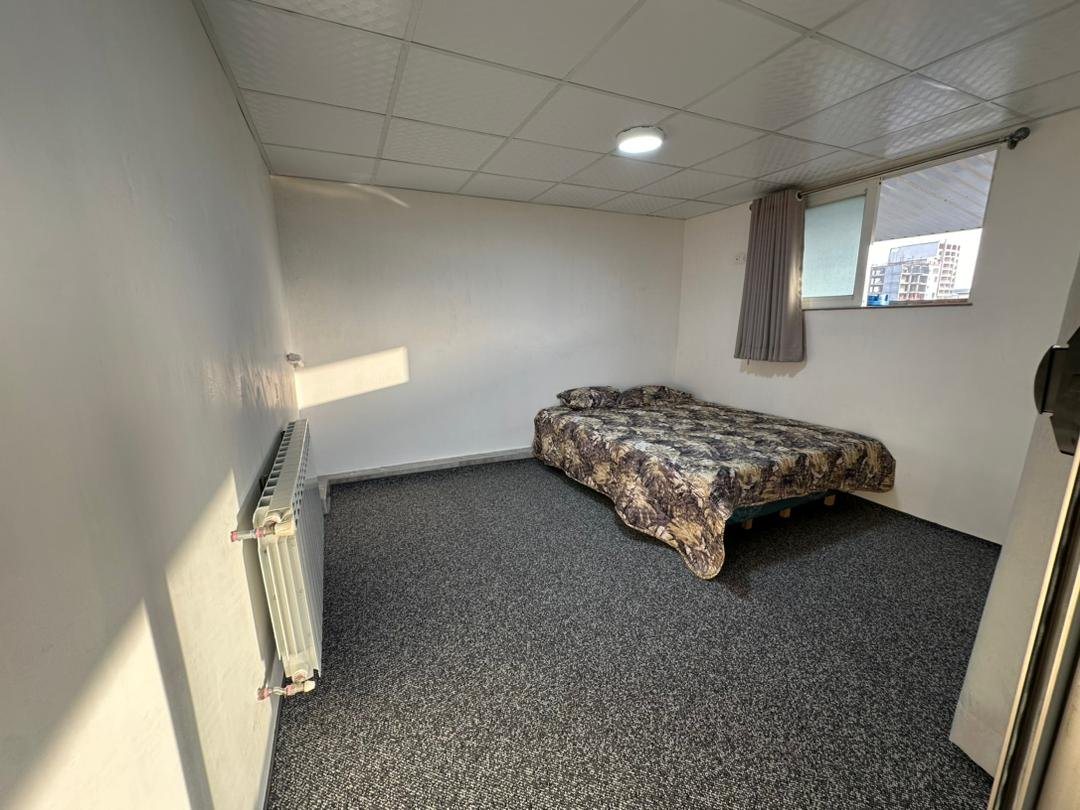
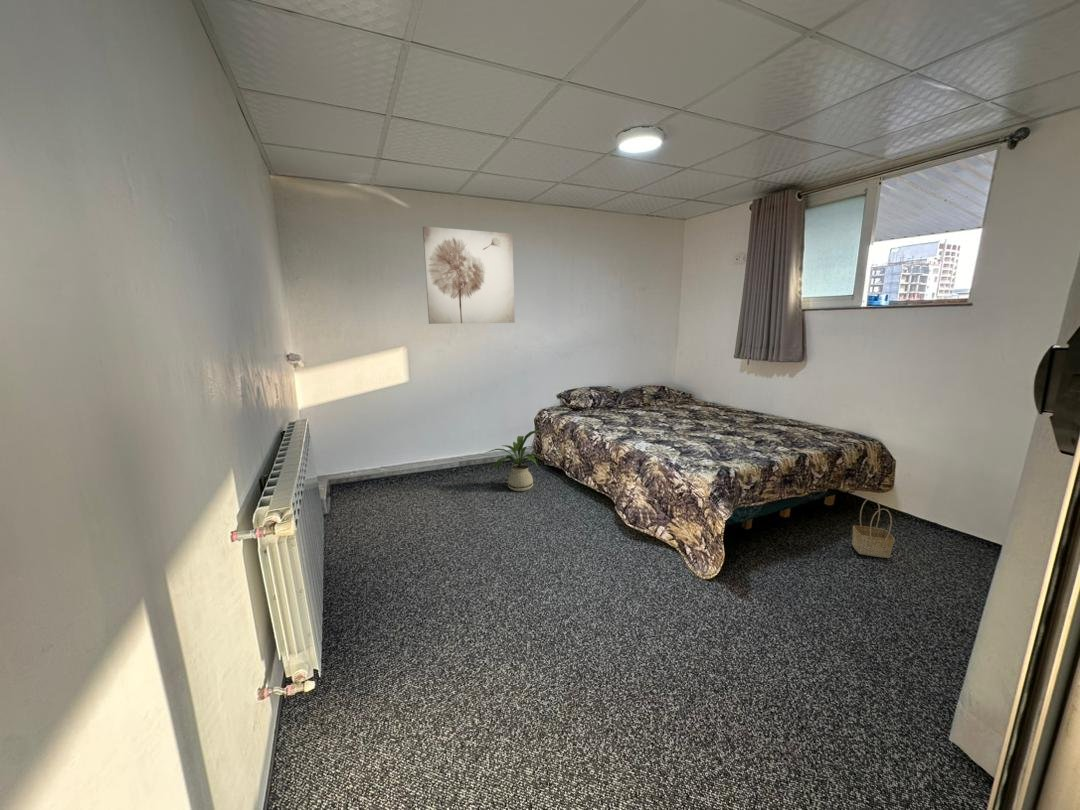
+ basket (873, 527)
+ wall art (471, 277)
+ house plant (514, 459)
